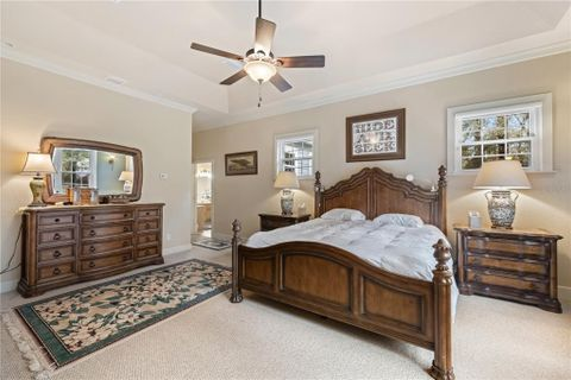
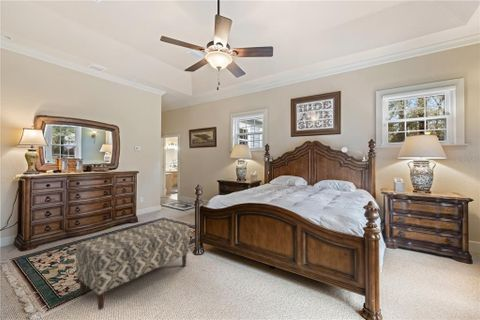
+ bench (139, 255)
